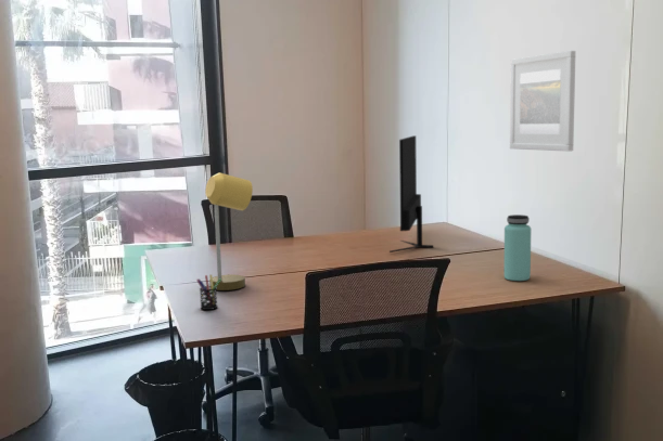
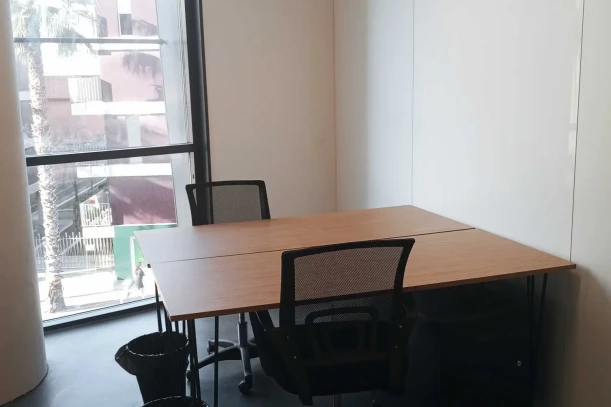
- desk lamp (219, 234)
- monitor (410, 192)
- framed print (539, 103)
- bottle (517, 247)
- pen holder (209, 290)
